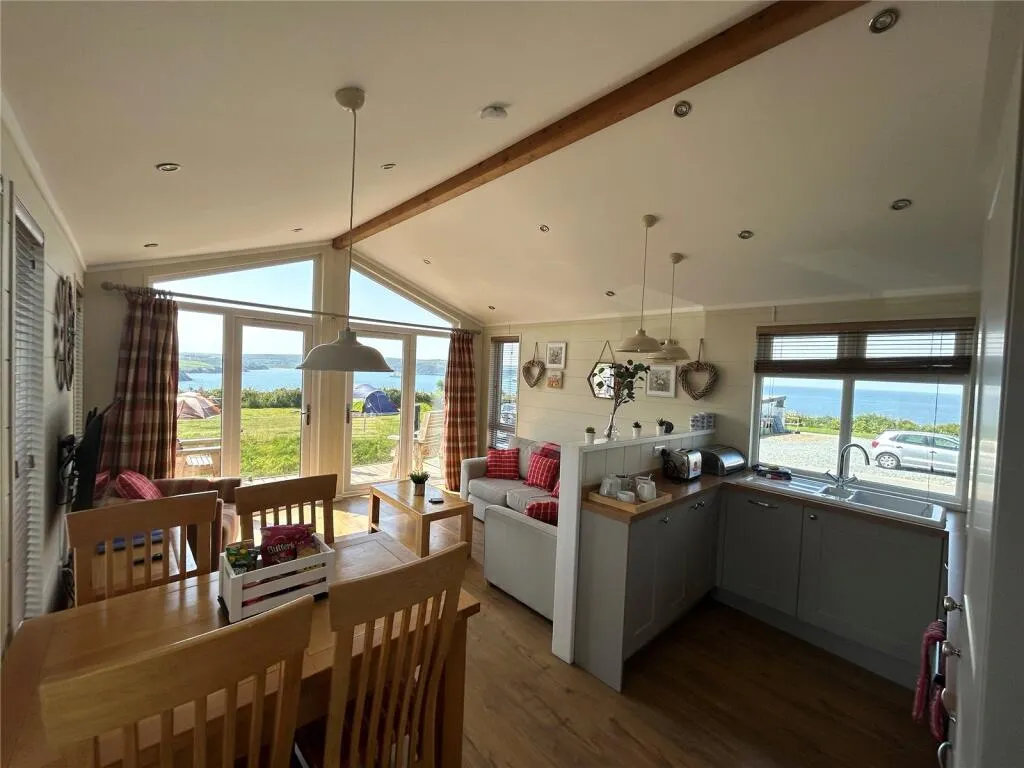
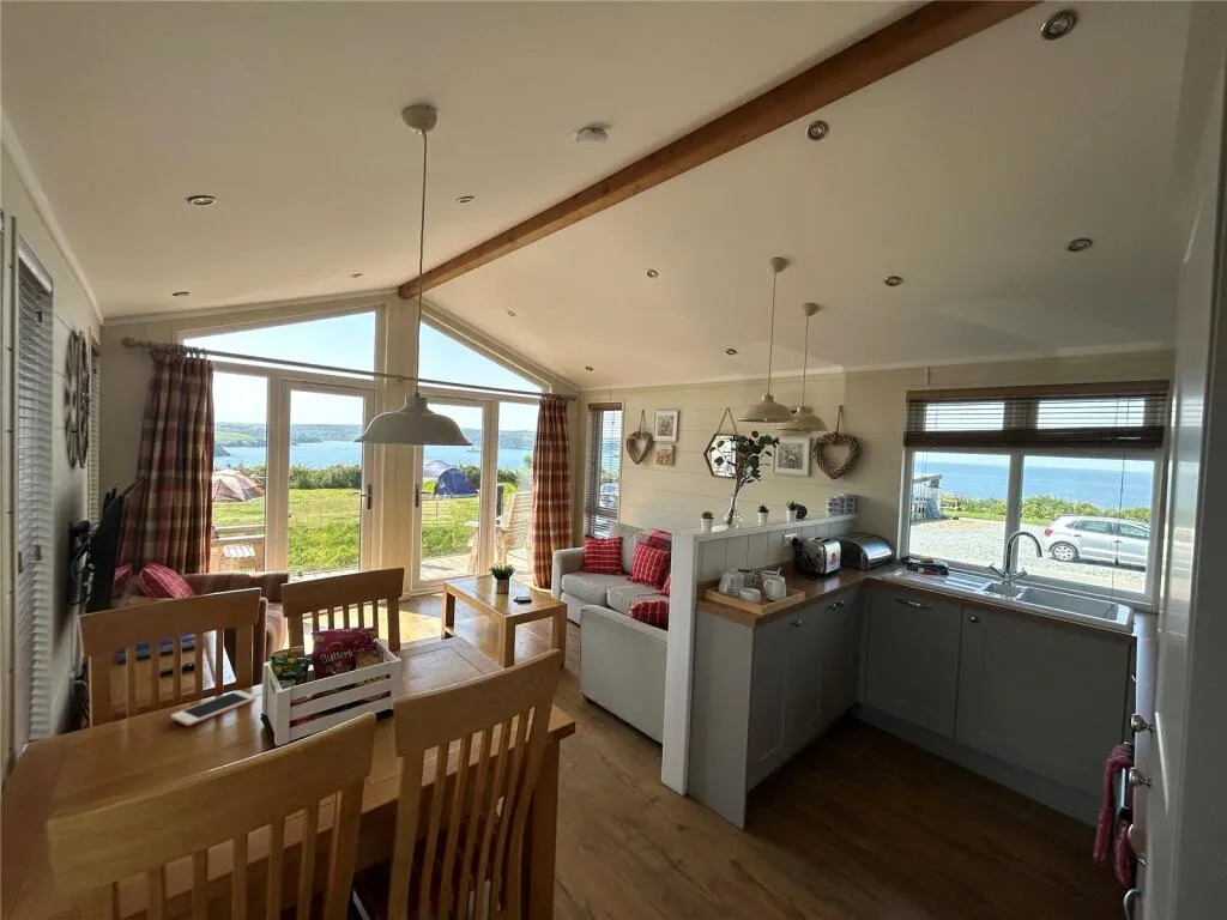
+ cell phone (214, 707)
